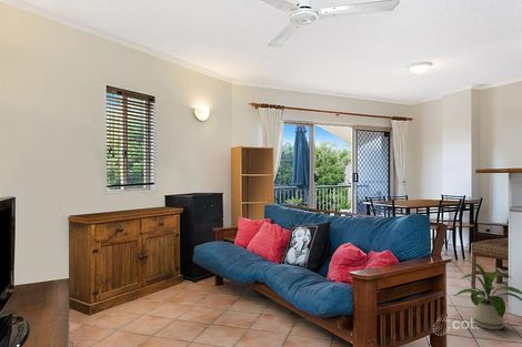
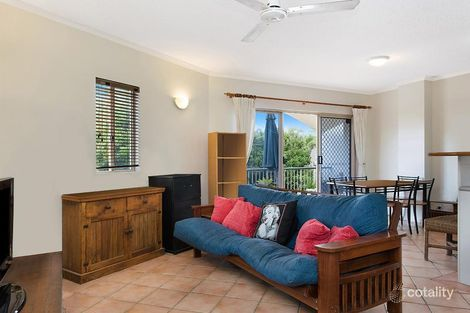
- house plant (490, 296)
